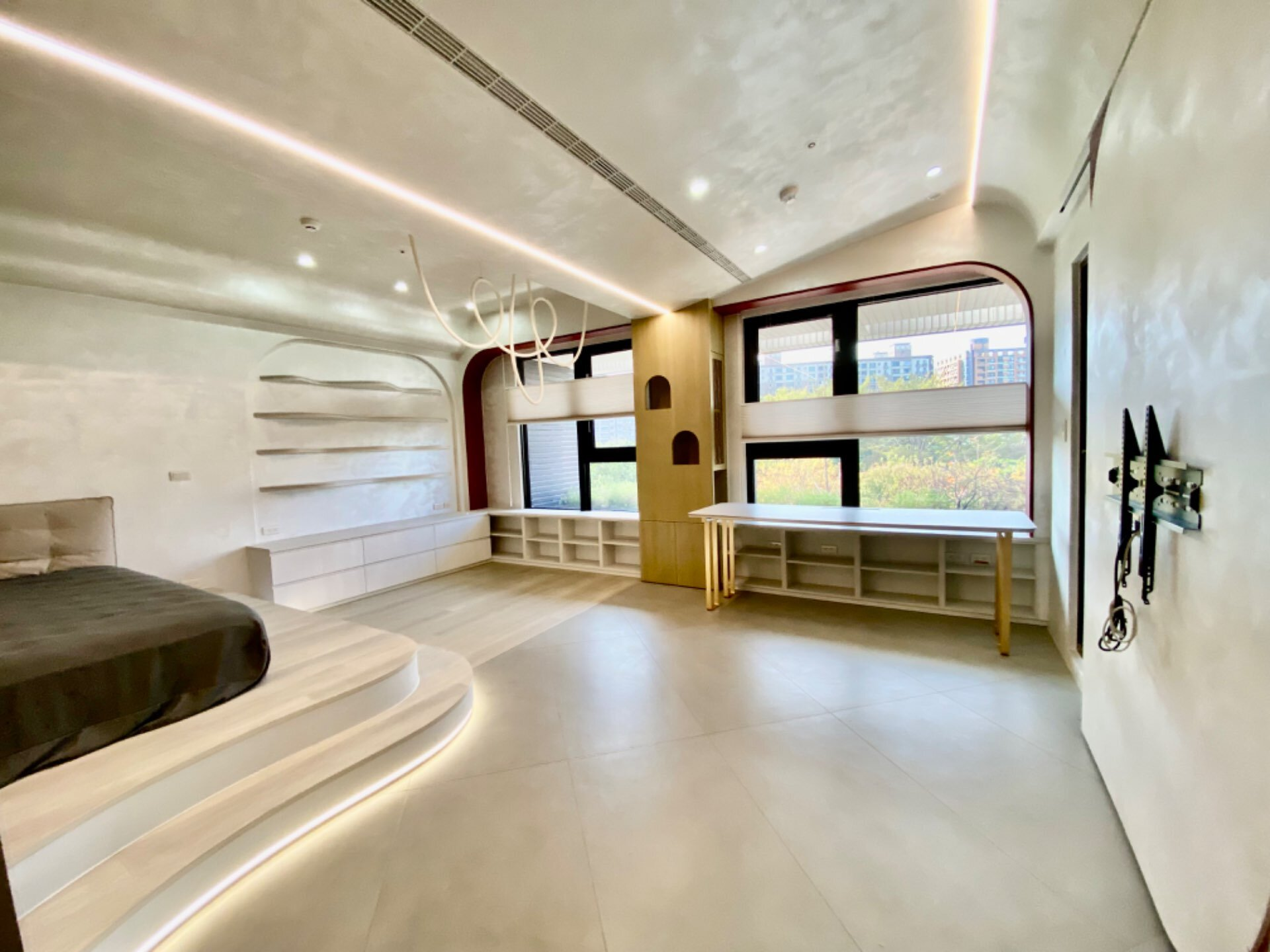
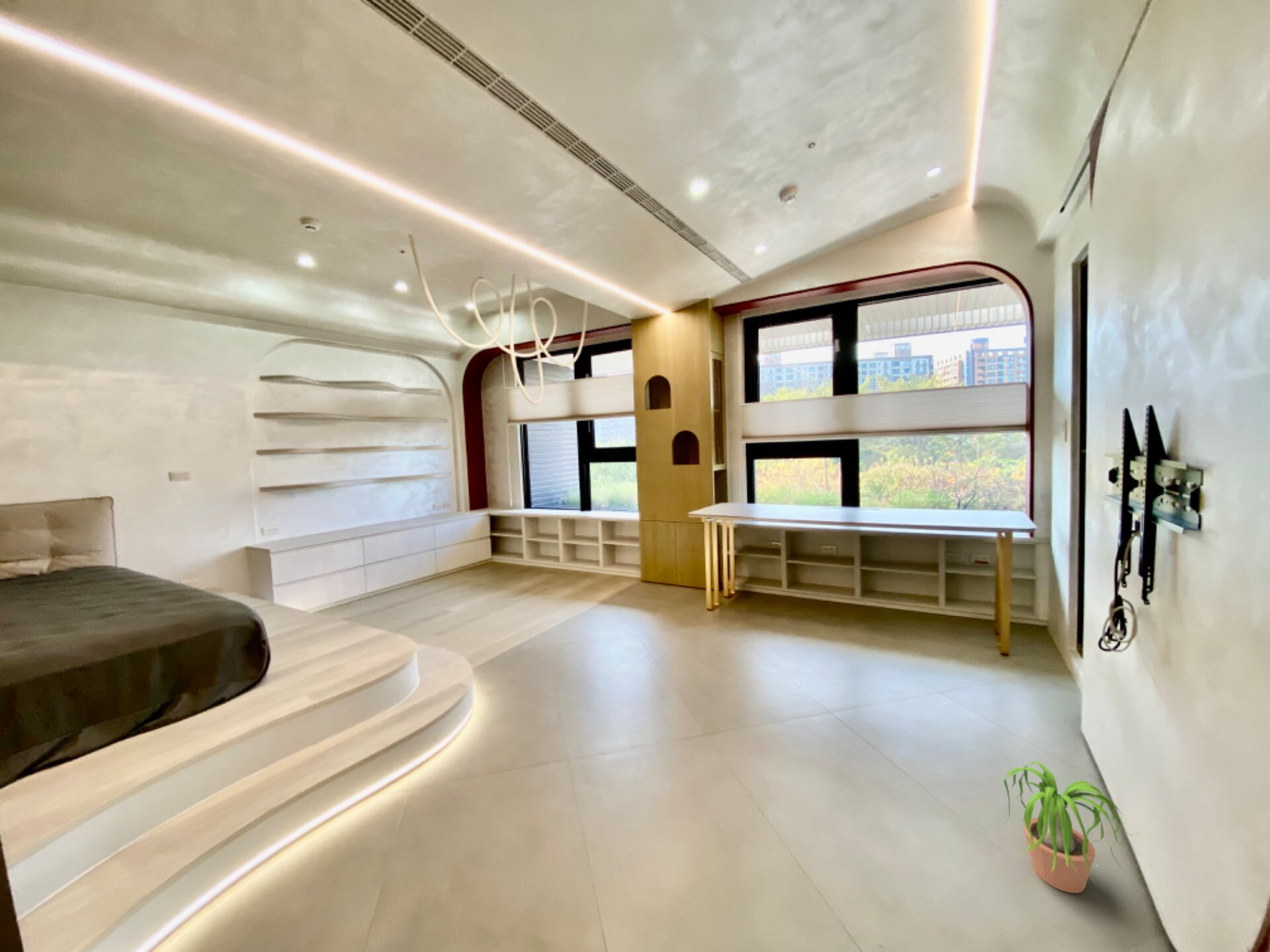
+ potted plant (1072, 835)
